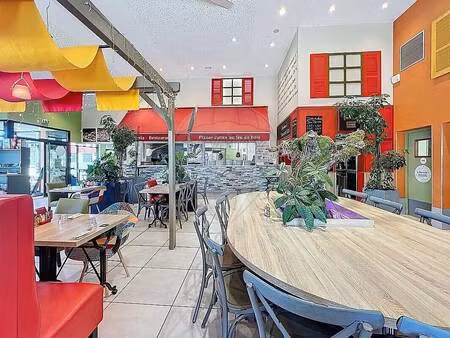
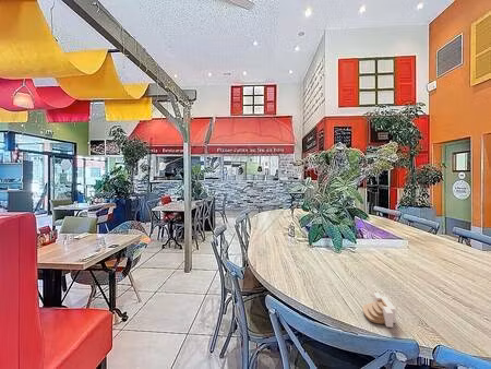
+ architectural model (376, 308)
